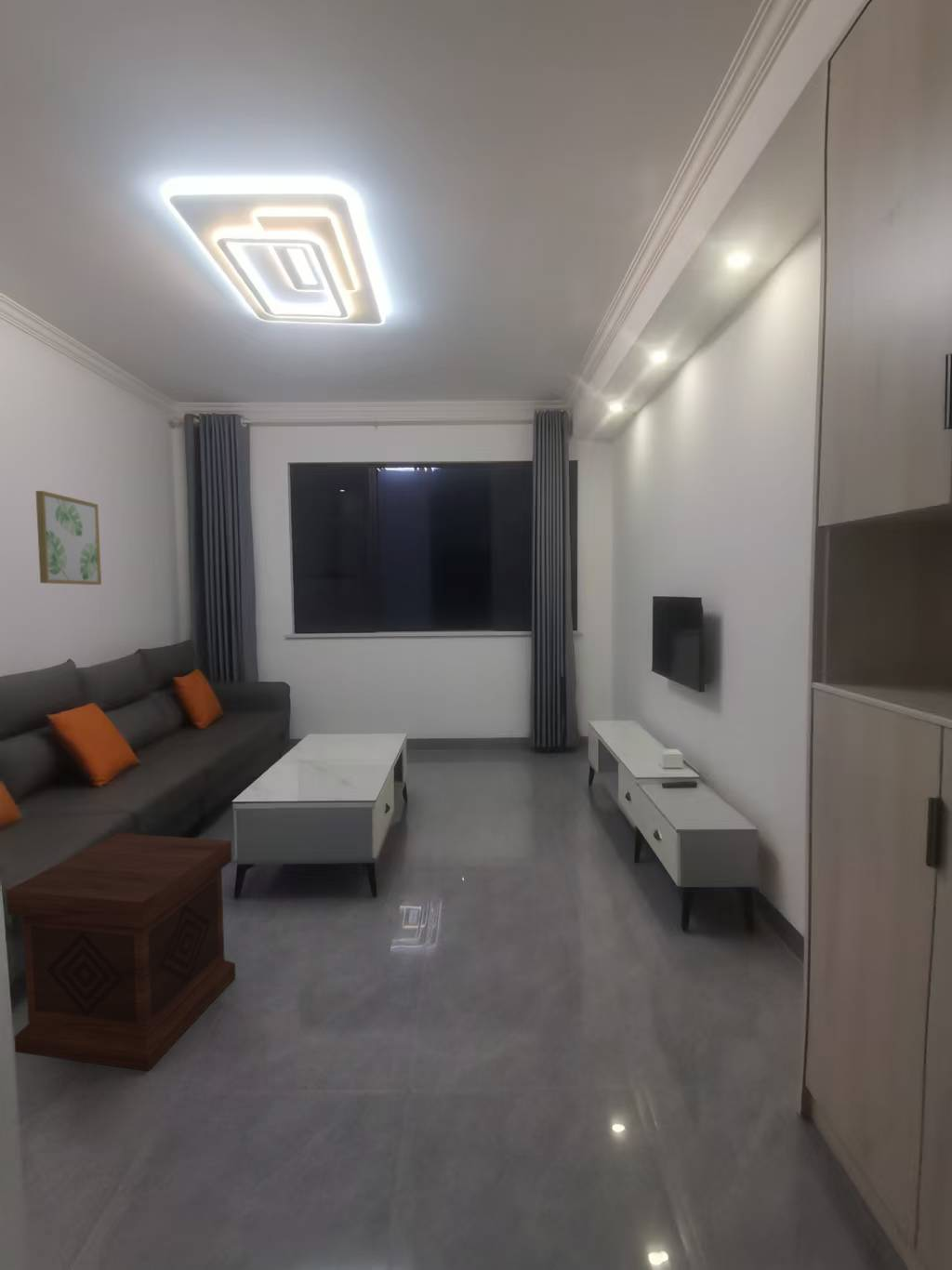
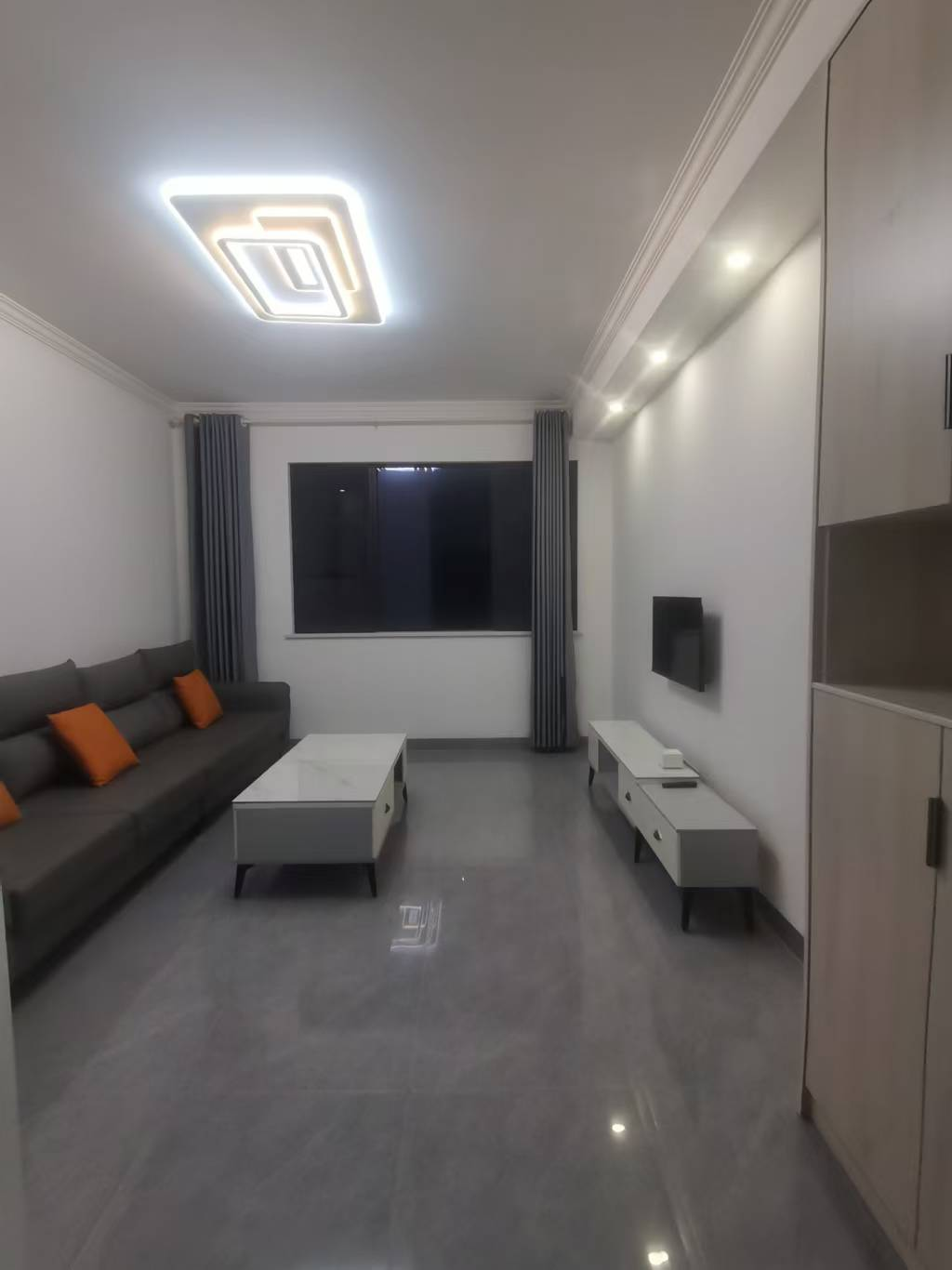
- wall art (71, 541)
- side table (132, 937)
